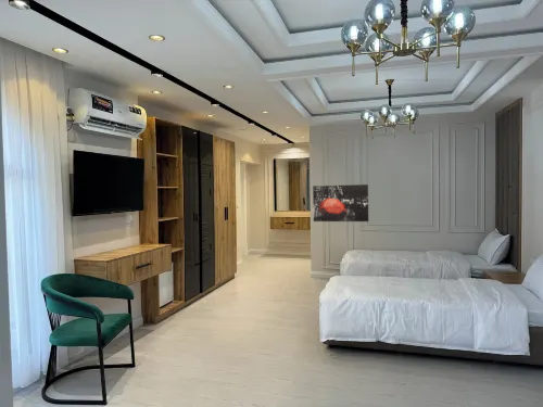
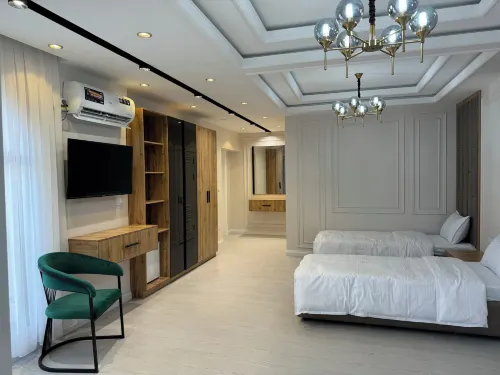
- wall art (340, 203)
